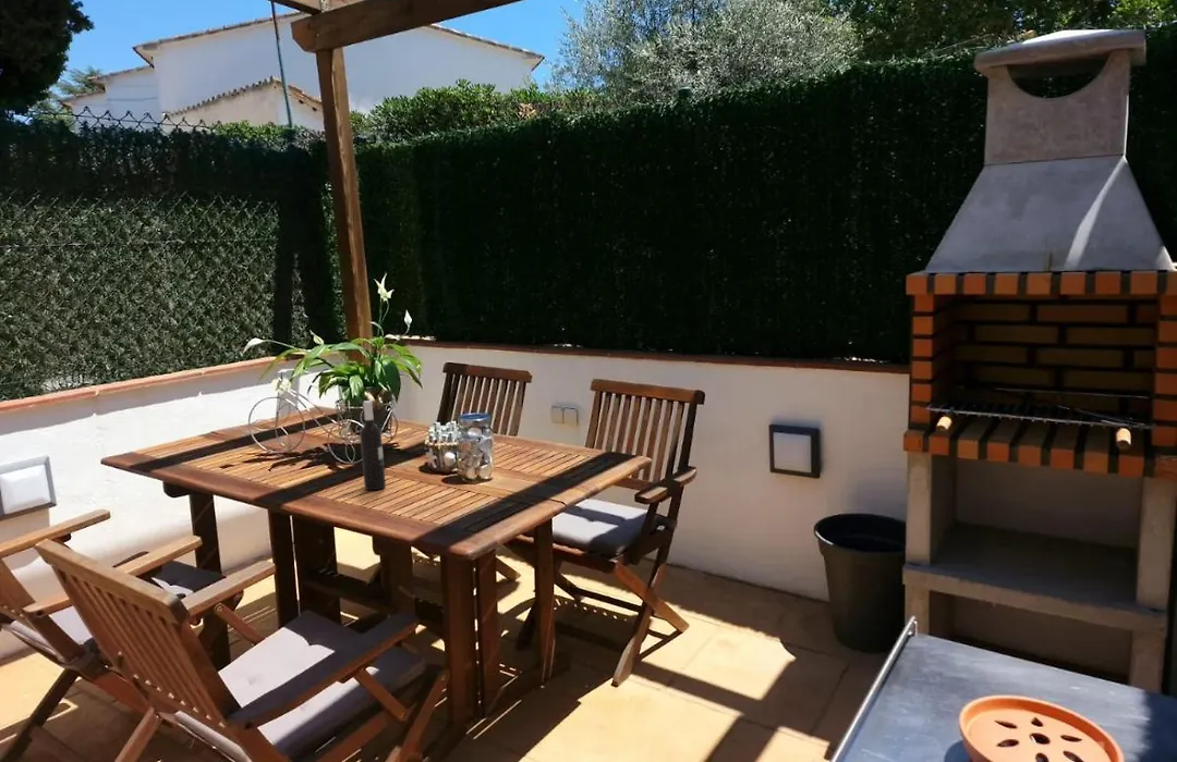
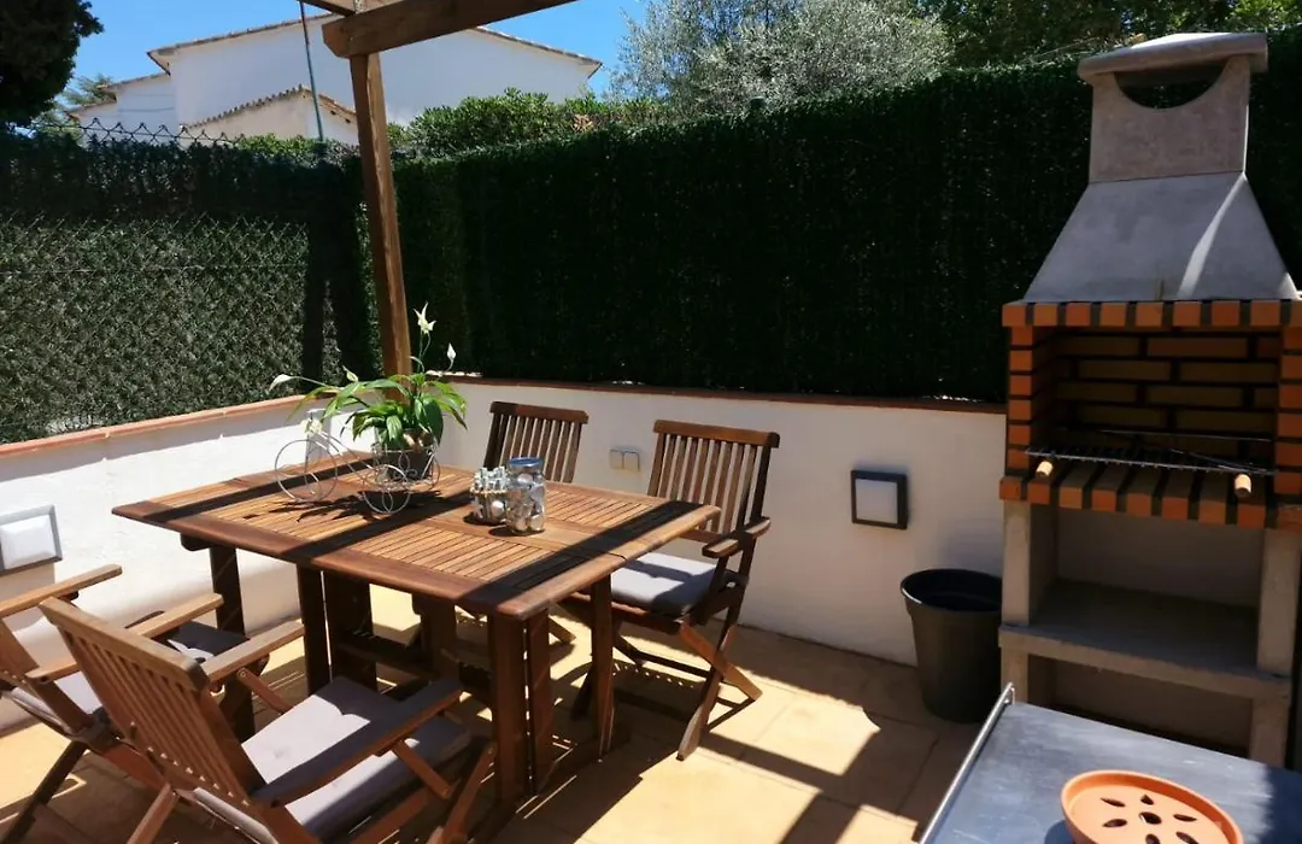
- wine bottle (371, 444)
